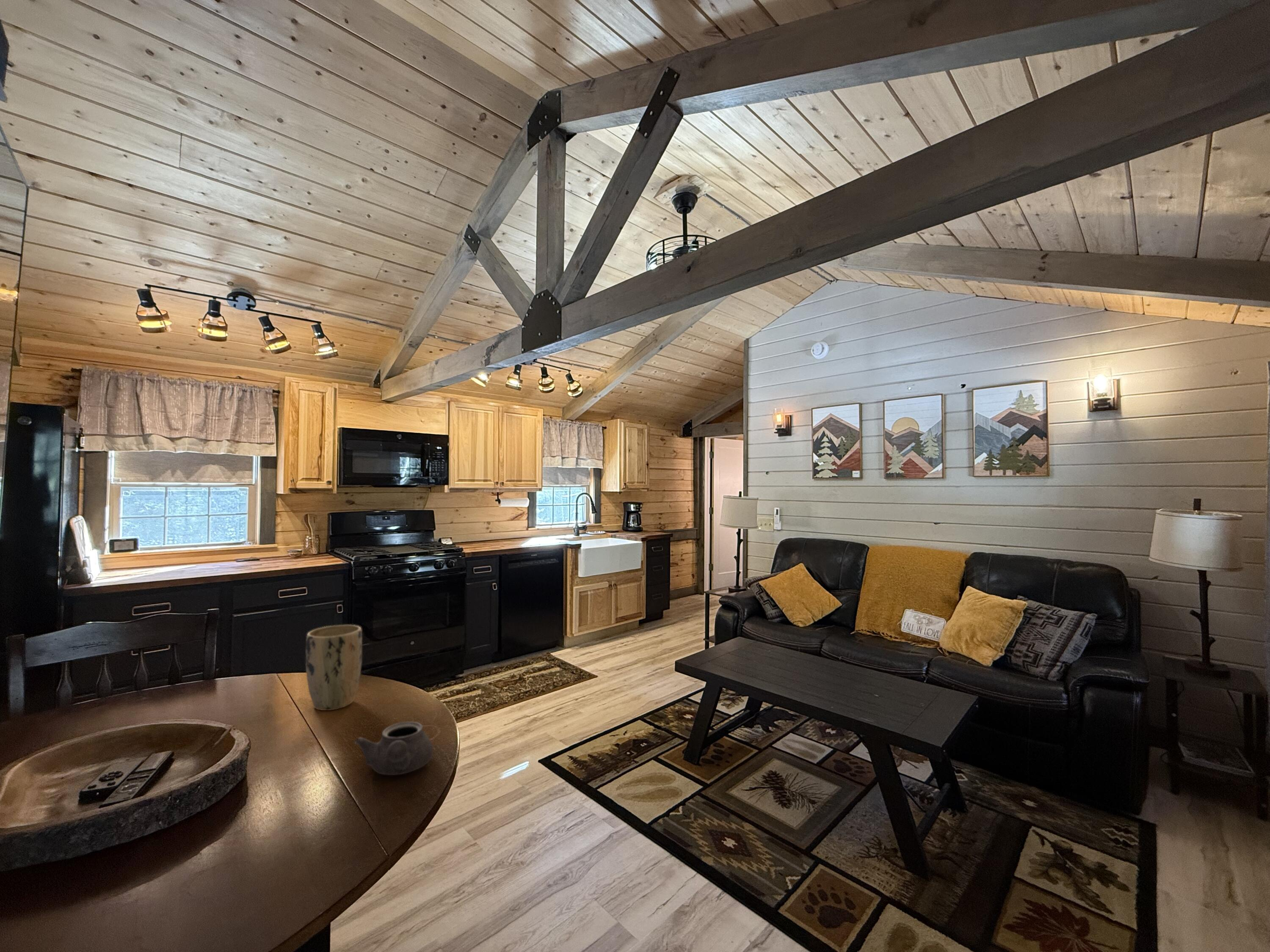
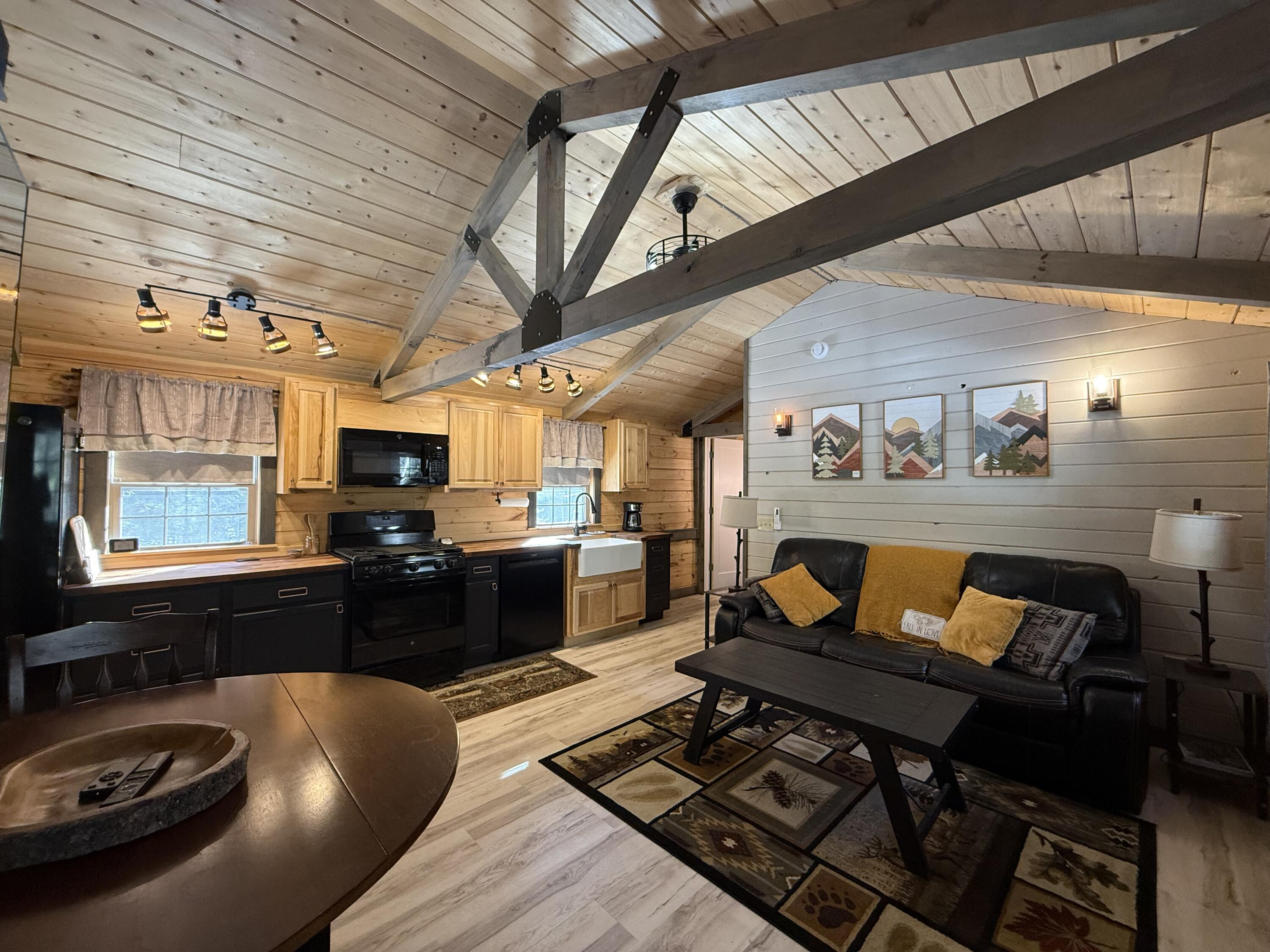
- teapot (397, 749)
- plant pot (334, 667)
